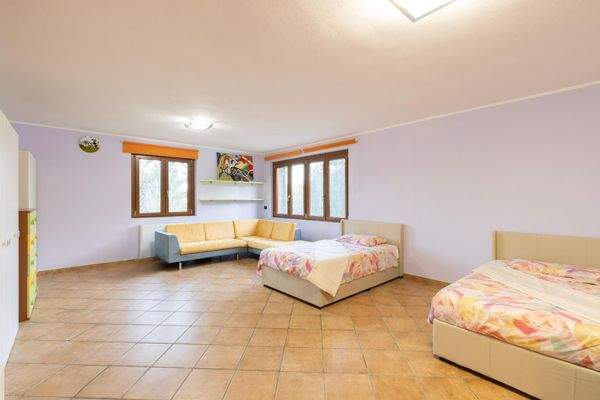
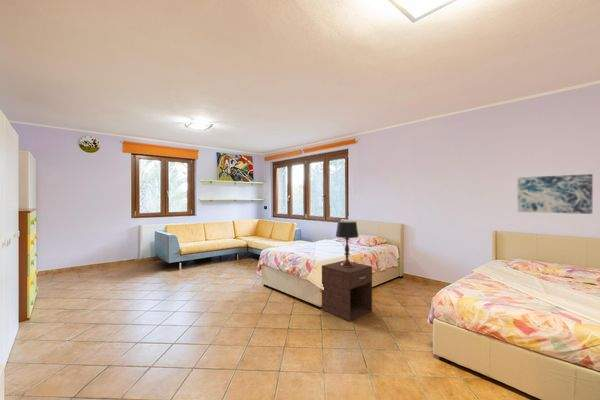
+ table lamp (347, 243)
+ nightstand (347, 288)
+ wall art (552, 194)
